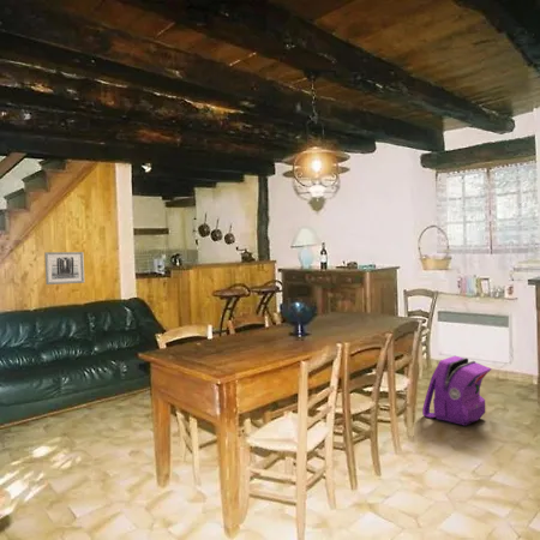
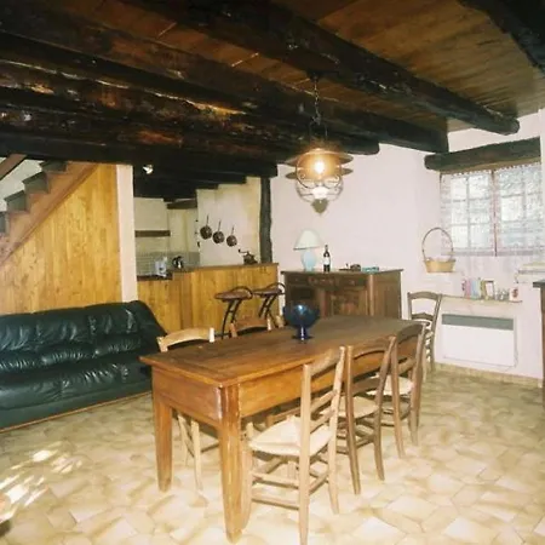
- backpack (456, 389)
- wall art (65, 268)
